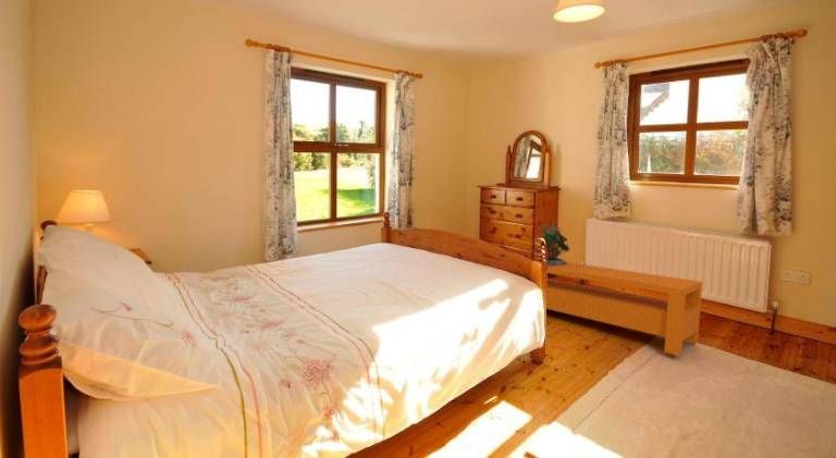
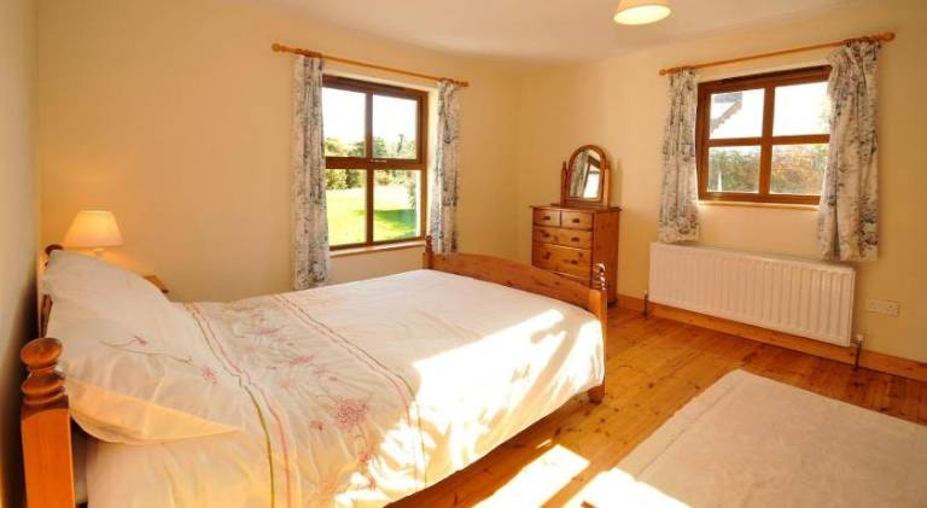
- tv stand (595, 298)
- potted plant (551, 242)
